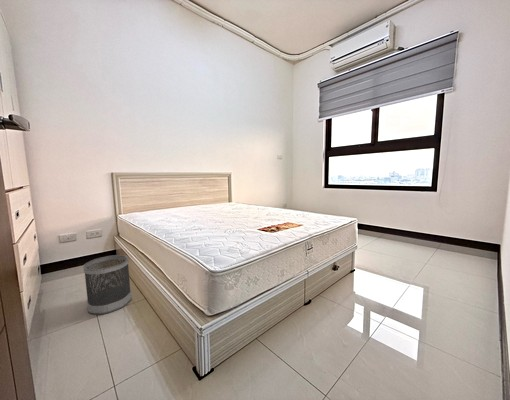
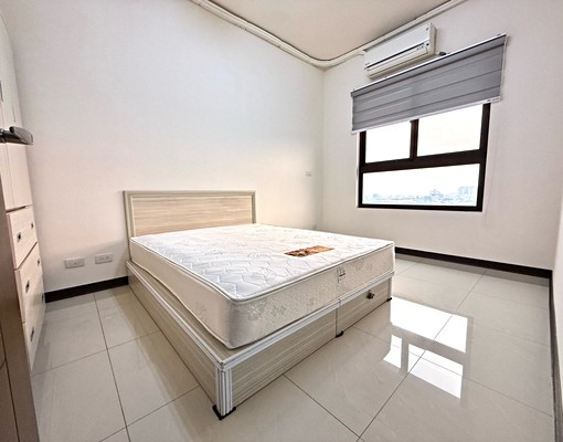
- wastebasket (108, 282)
